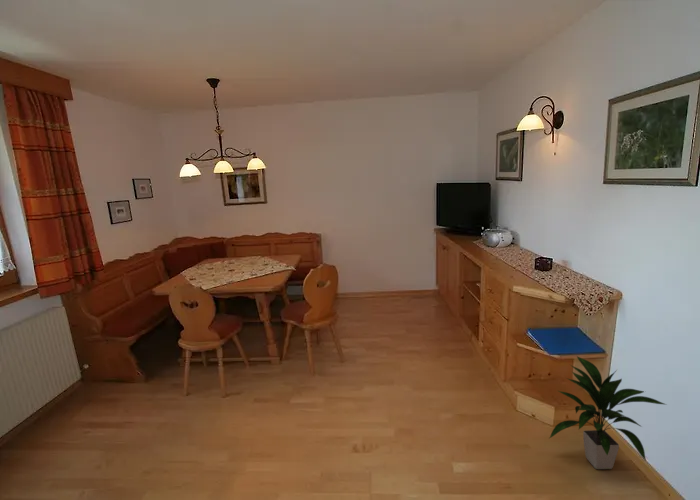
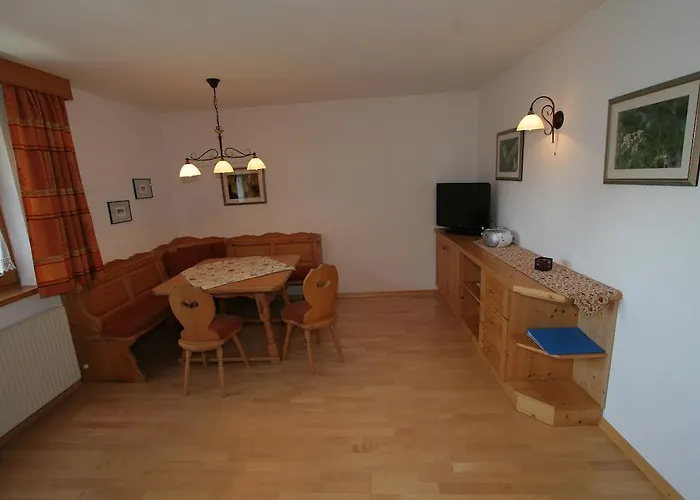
- indoor plant (597, 413)
